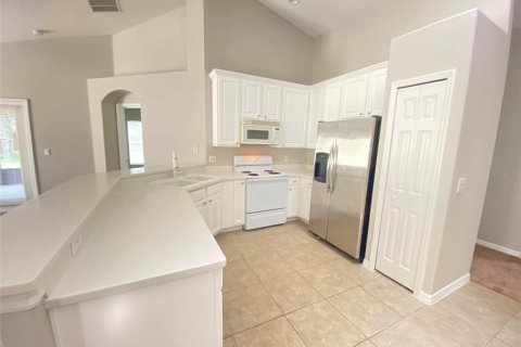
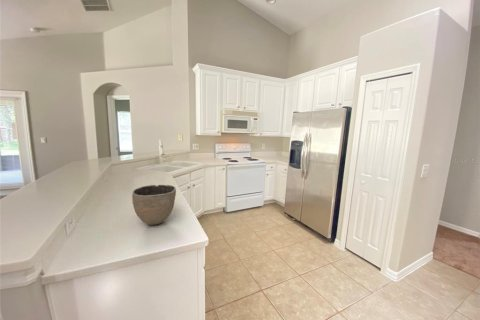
+ bowl (155, 205)
